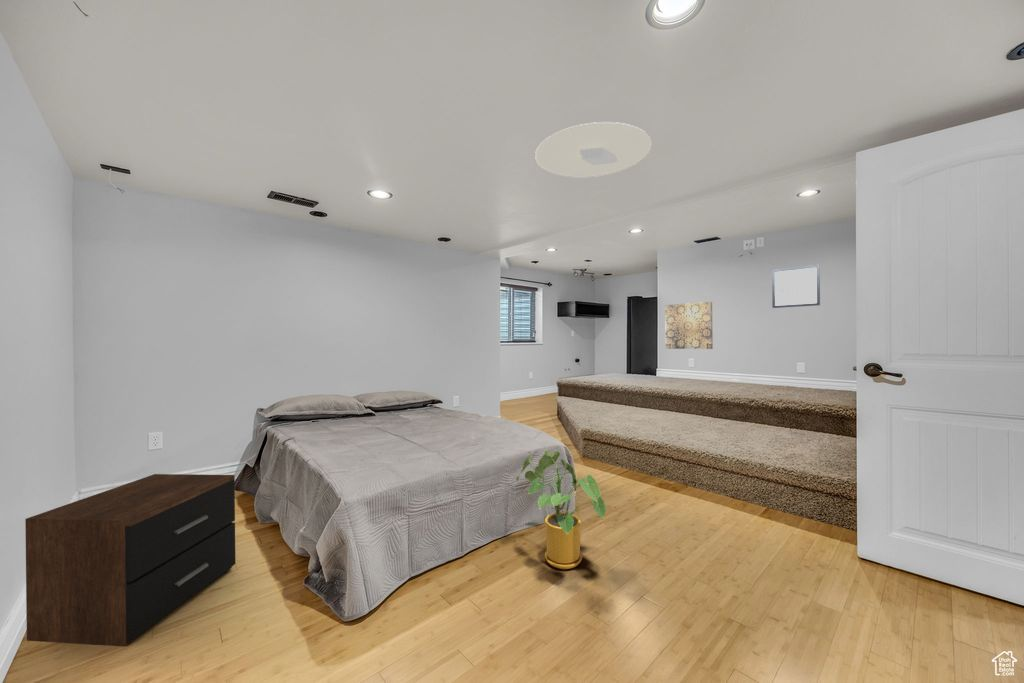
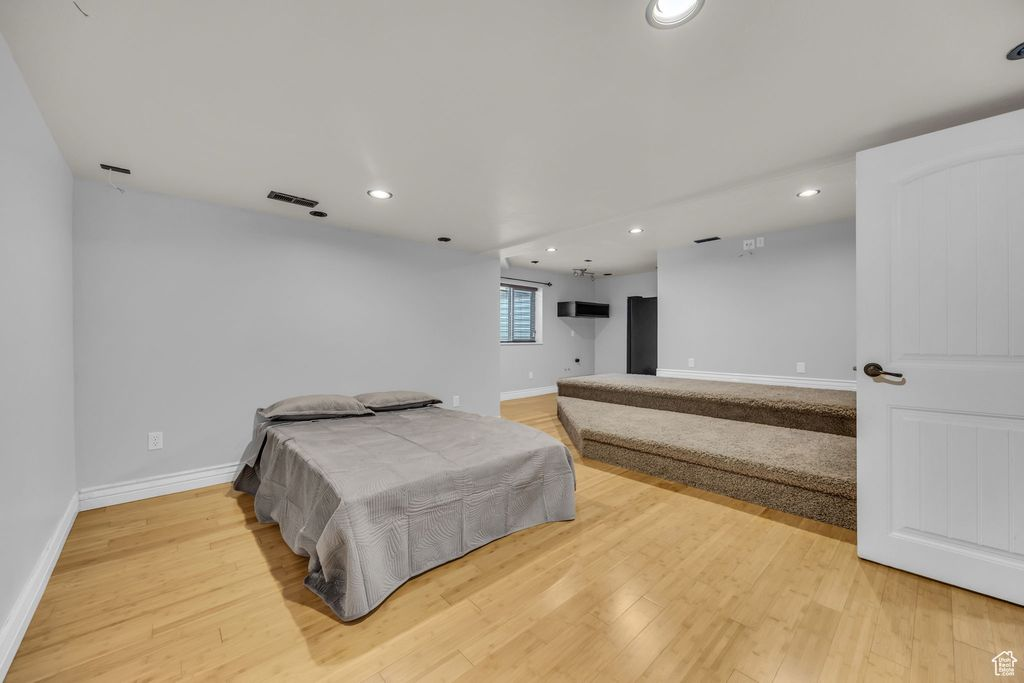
- wall art (795, 287)
- ceiling light (591, 148)
- wall art (688, 326)
- house plant (558, 510)
- nightstand (144, 546)
